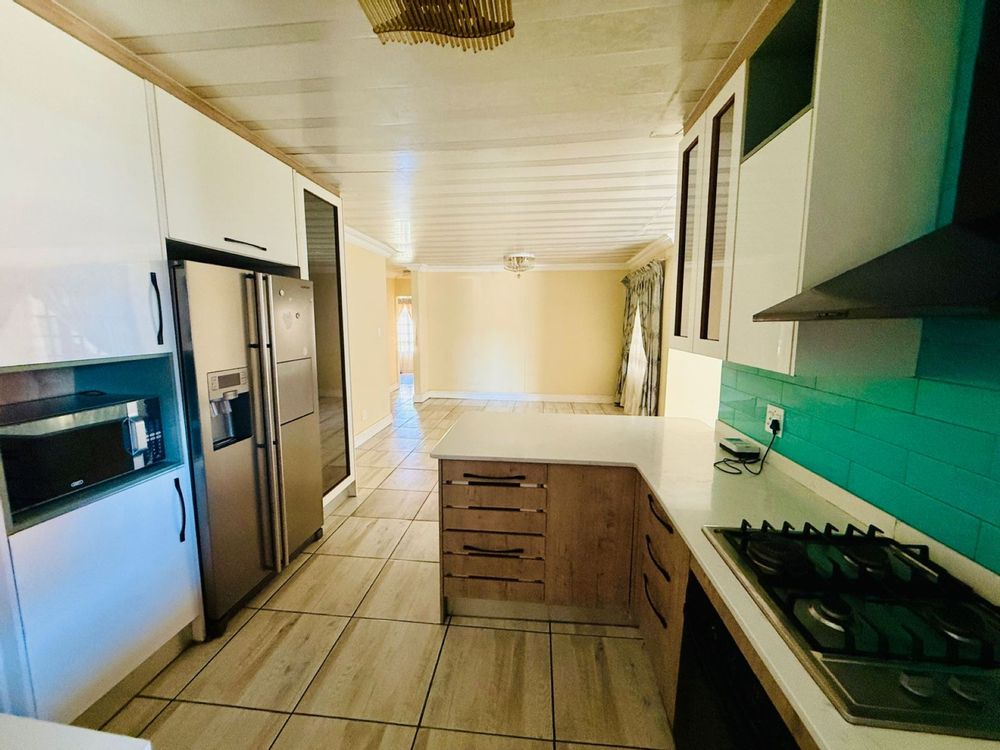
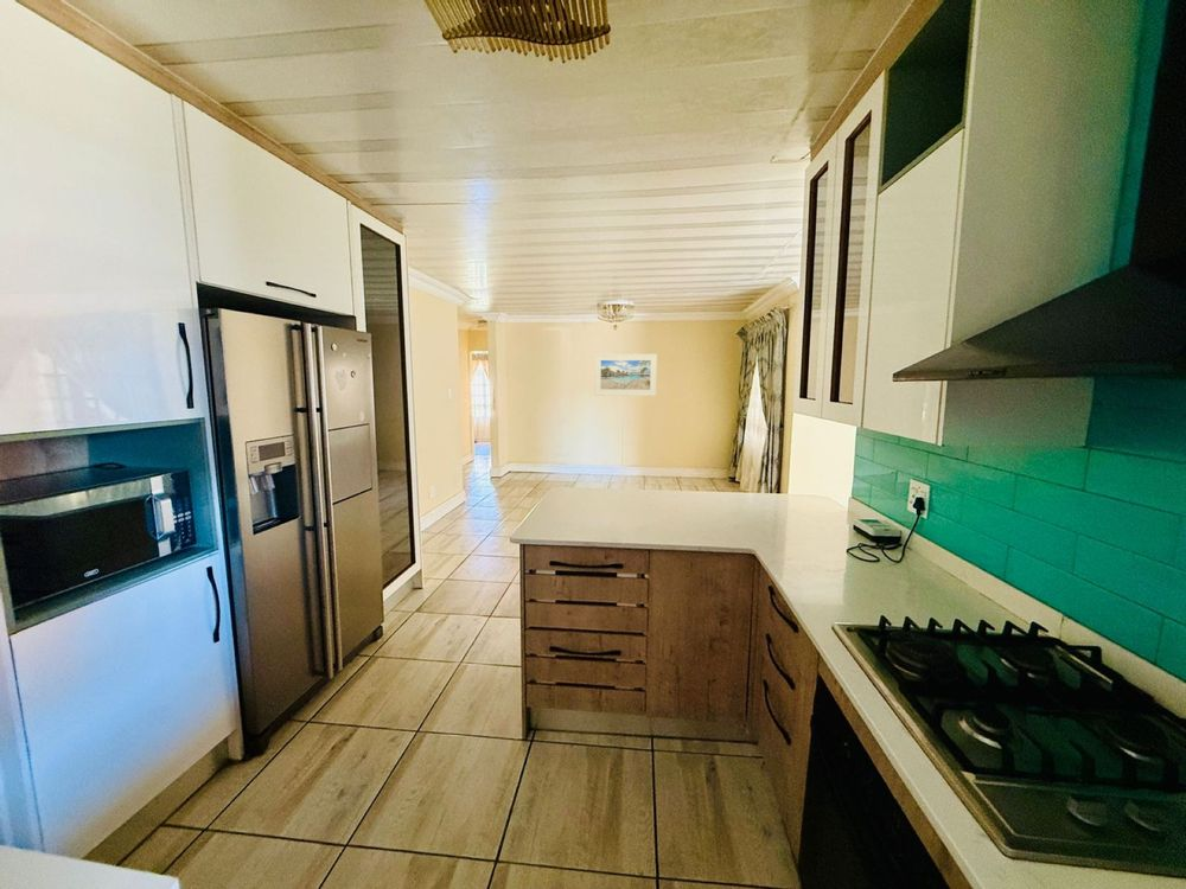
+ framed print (625, 375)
